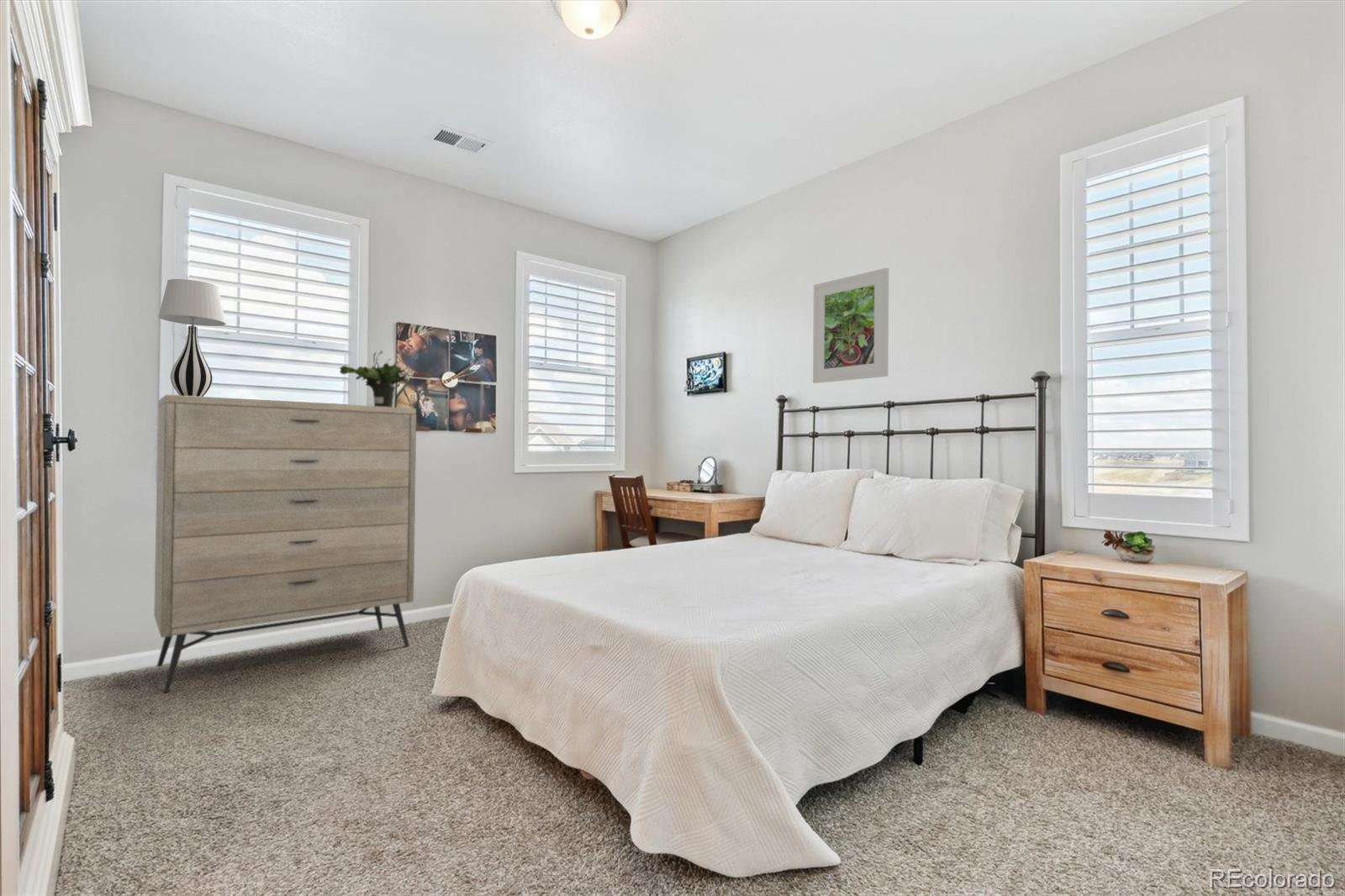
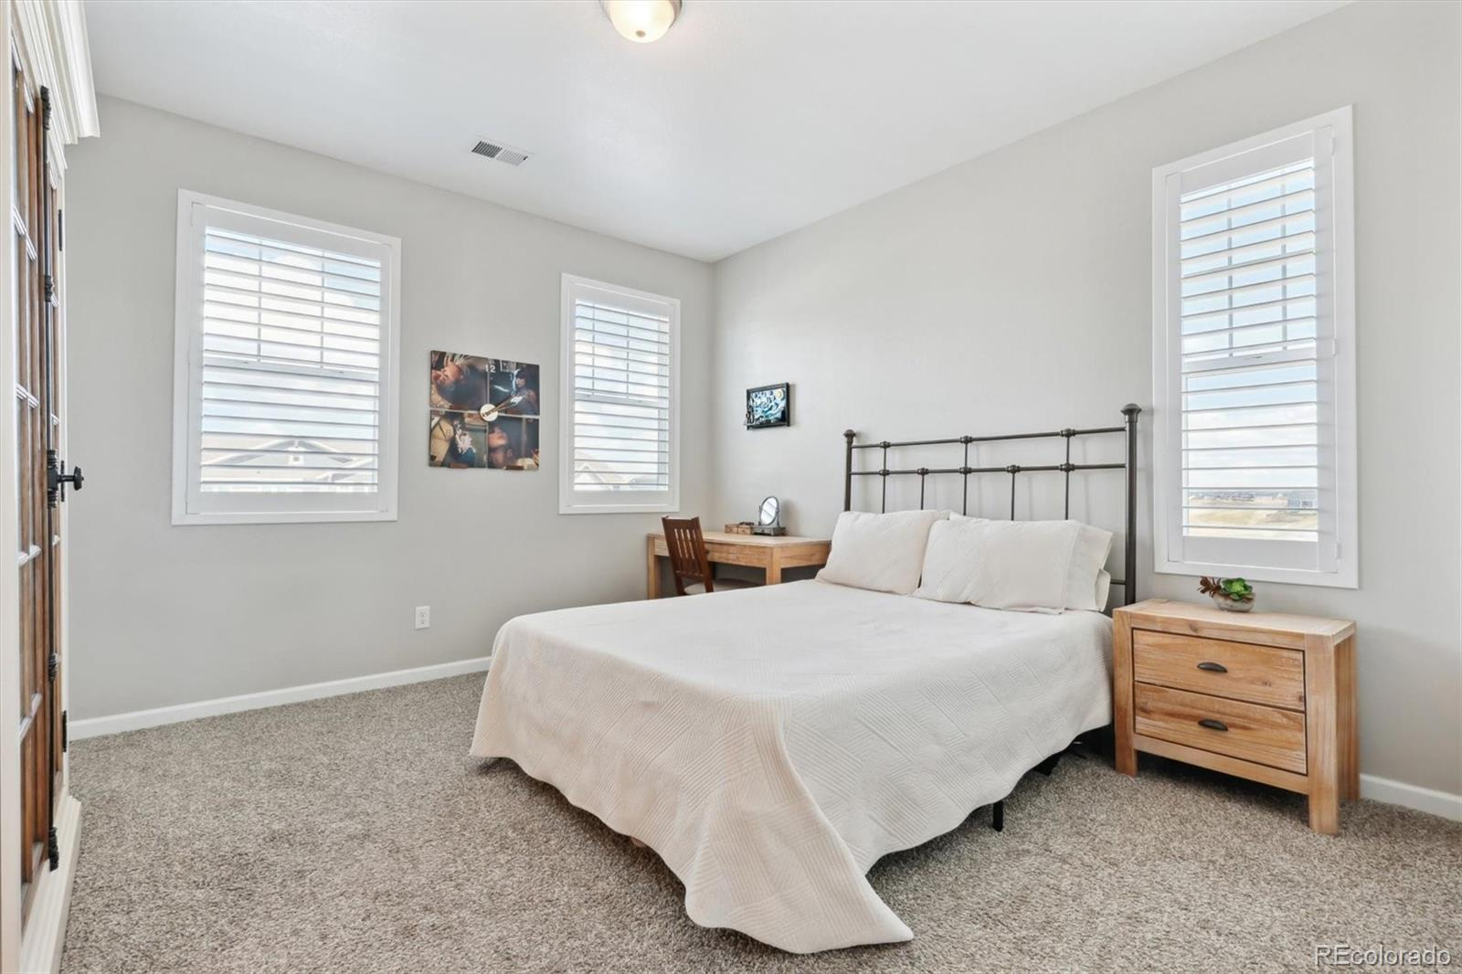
- potted plant (373, 377)
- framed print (849, 328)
- table lamp (193, 340)
- dresser (292, 530)
